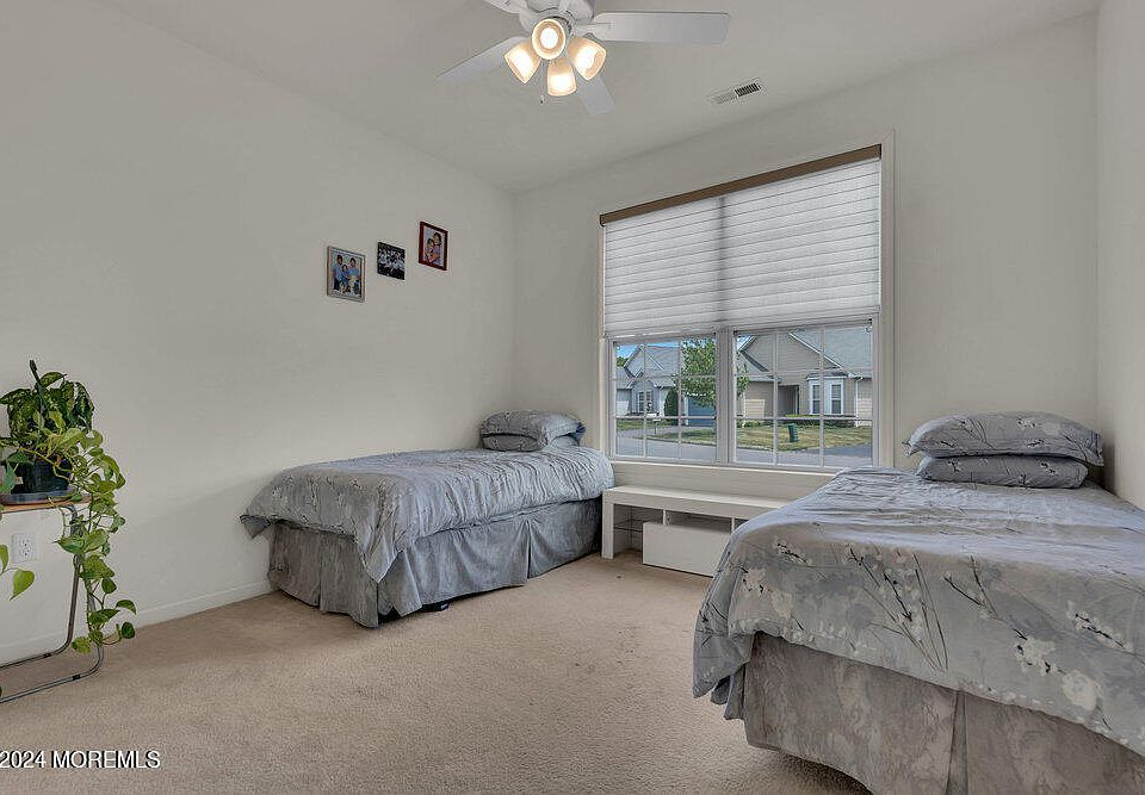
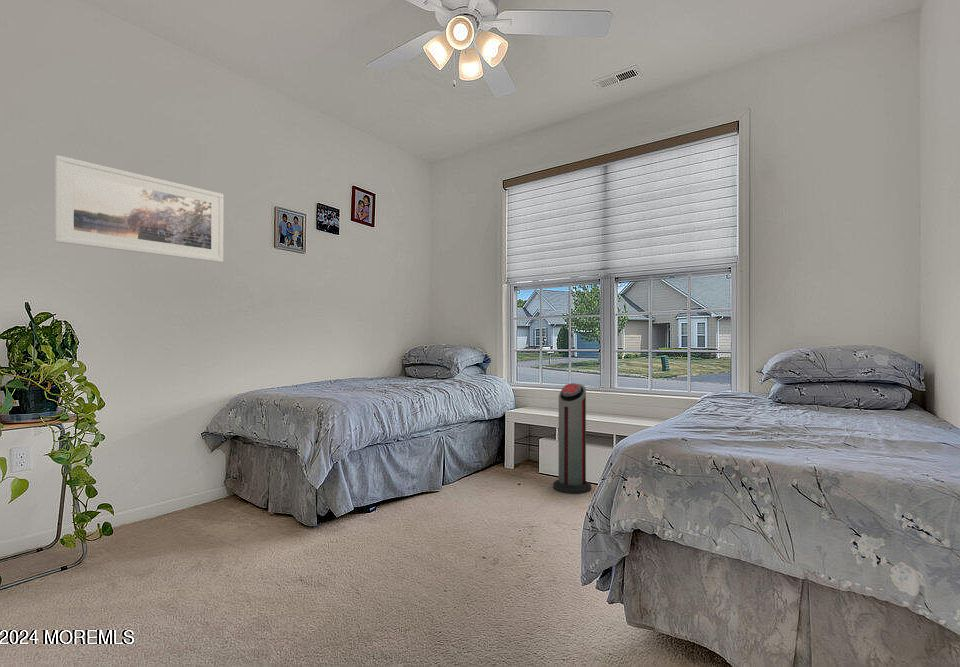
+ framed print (149, 215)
+ air purifier (572, 435)
